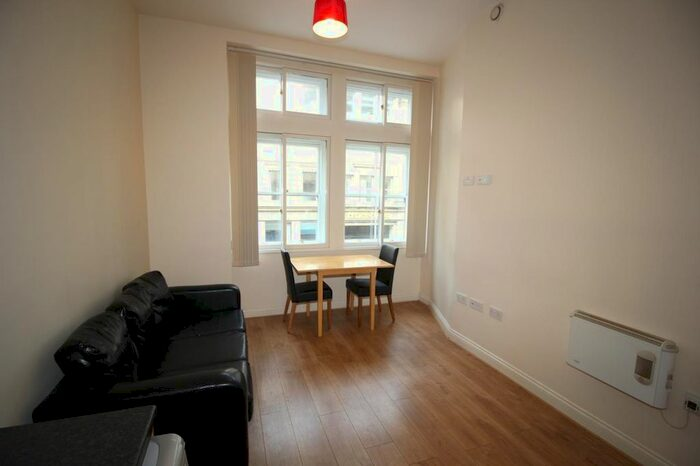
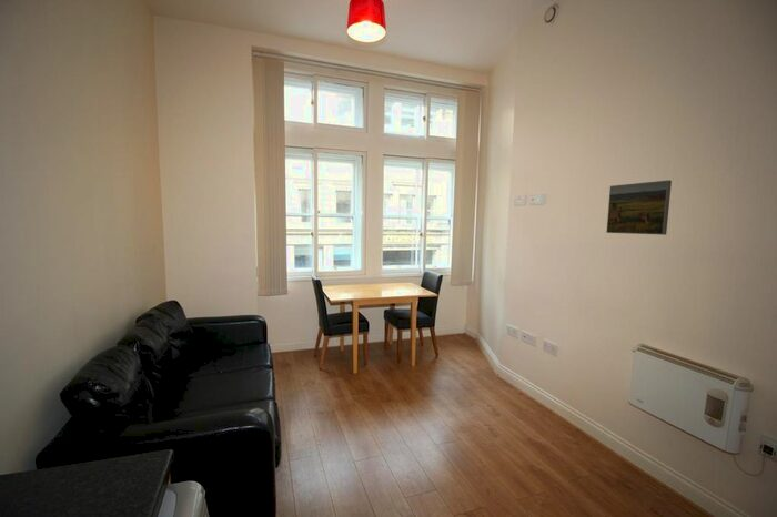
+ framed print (636, 209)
